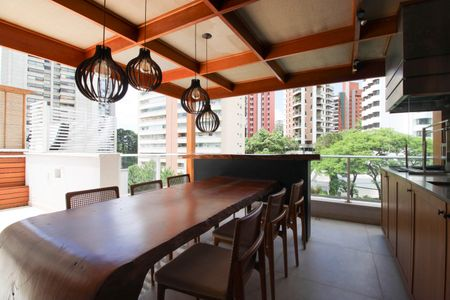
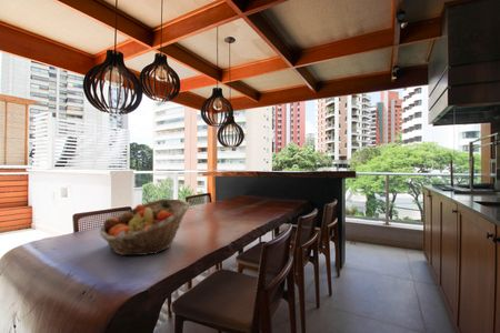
+ fruit basket (146, 223)
